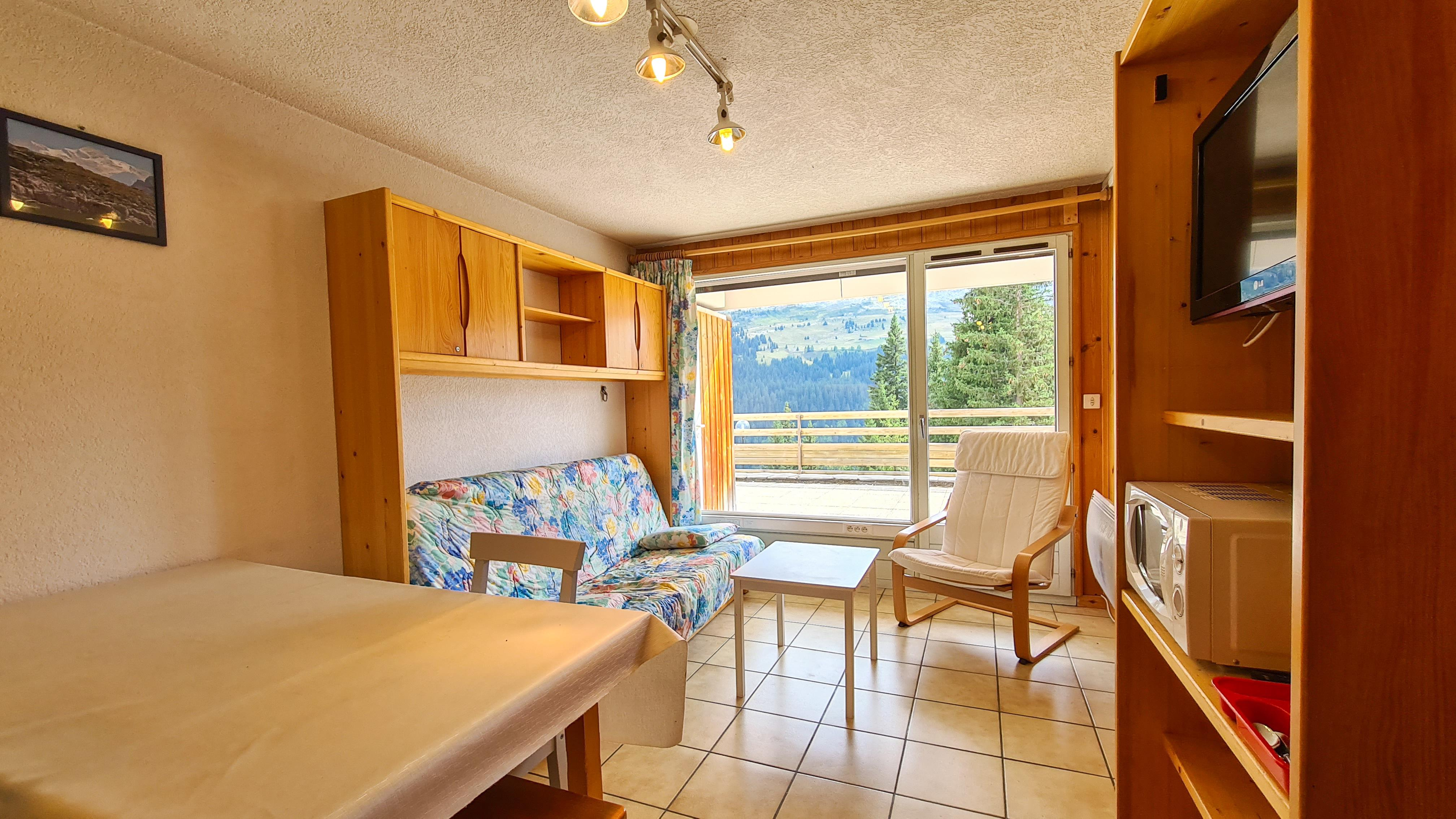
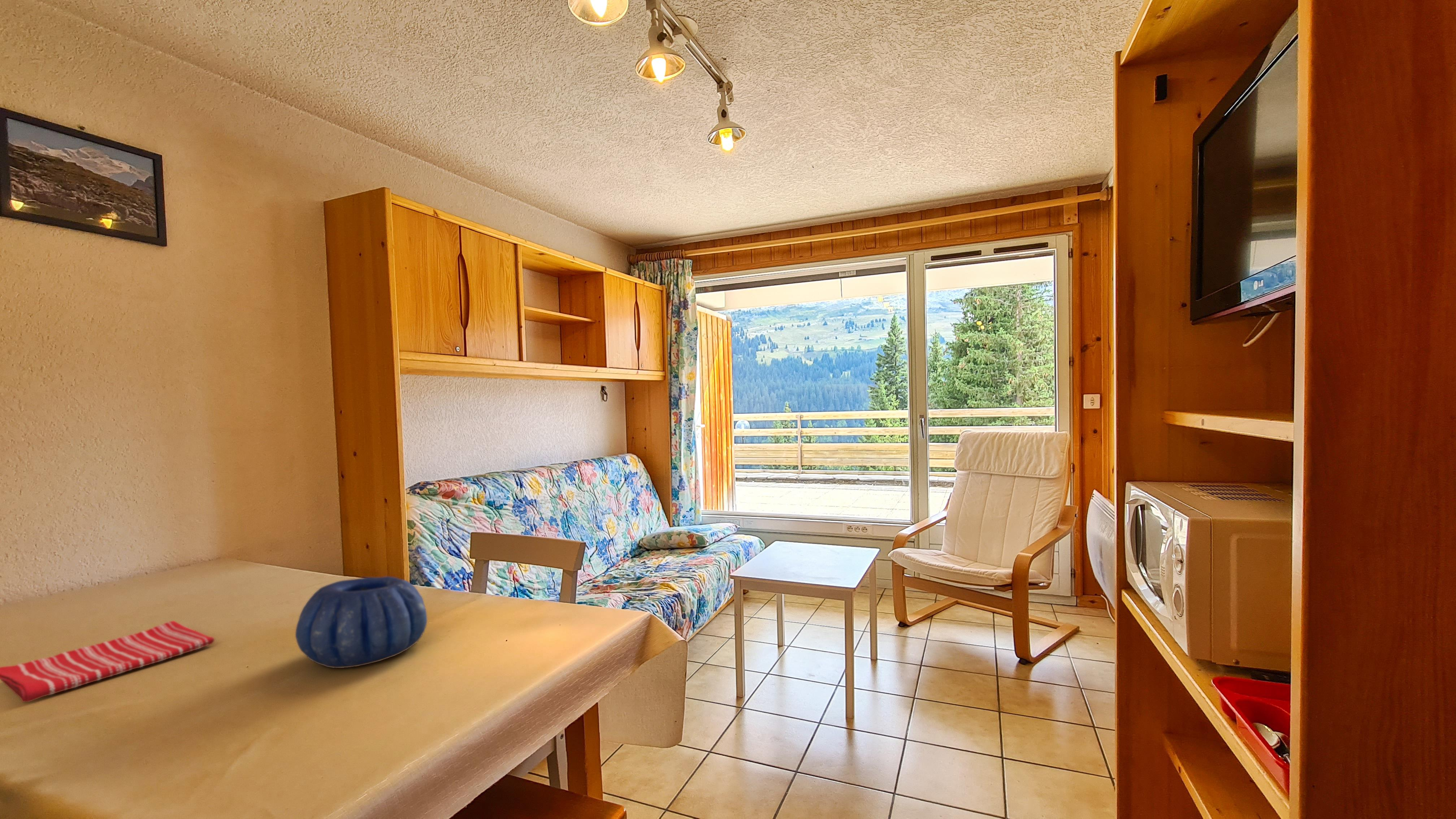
+ decorative bowl (365, 617)
+ dish towel (110, 656)
